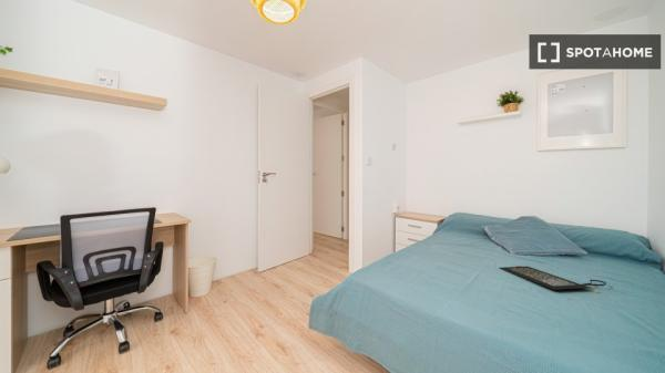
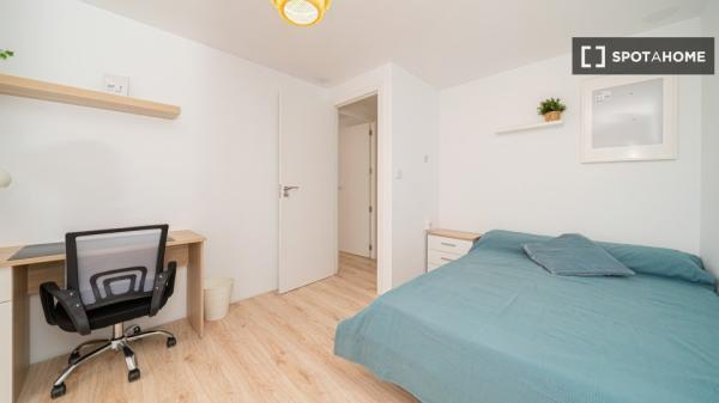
- clutch bag (543, 277)
